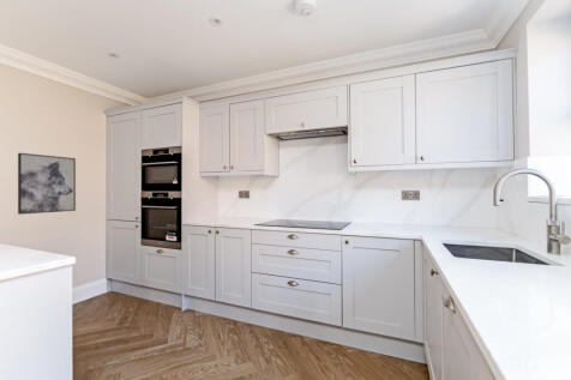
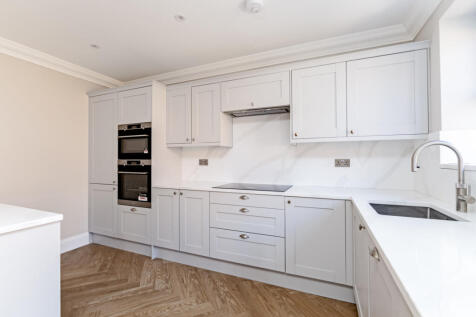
- wall art (48, 183)
